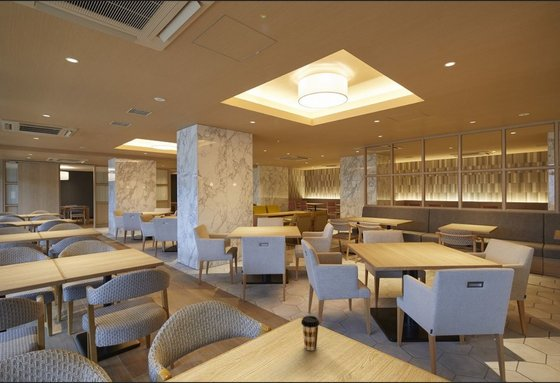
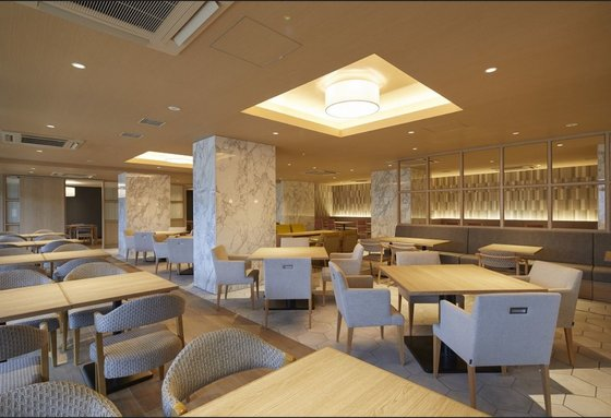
- coffee cup (310, 333)
